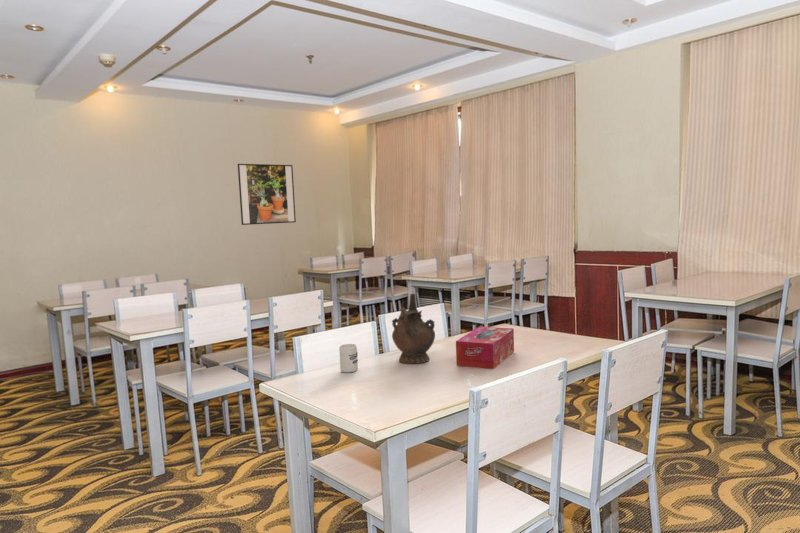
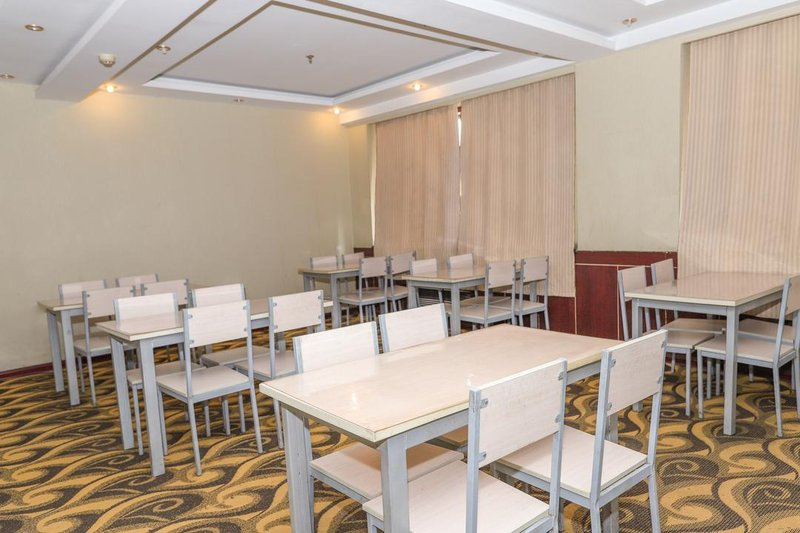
- cup (348, 358)
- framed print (267, 194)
- tissue box (486, 346)
- ceremonial vessel (412, 327)
